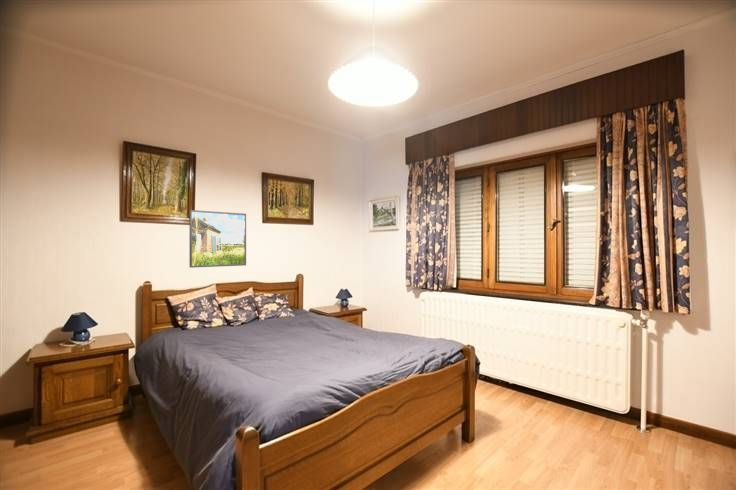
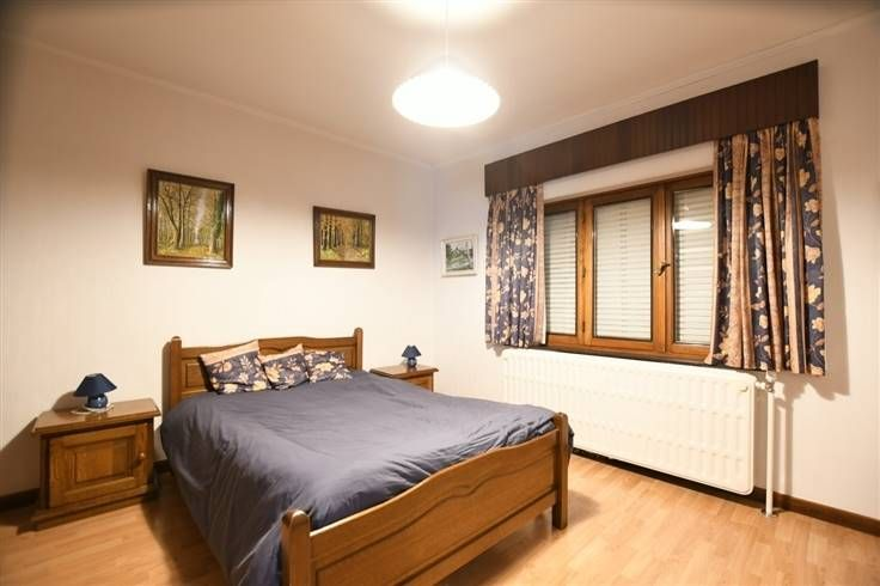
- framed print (219, 239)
